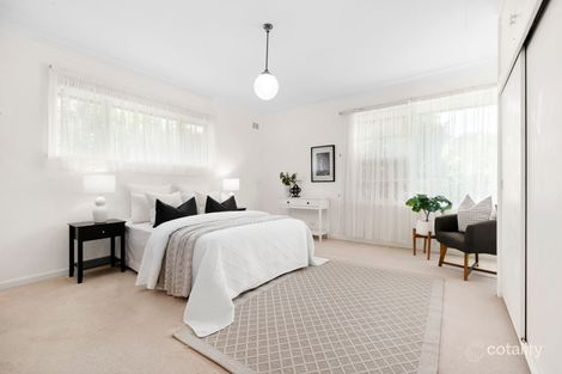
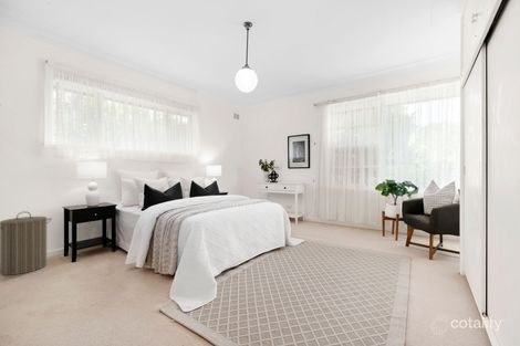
+ laundry hamper (24, 240)
